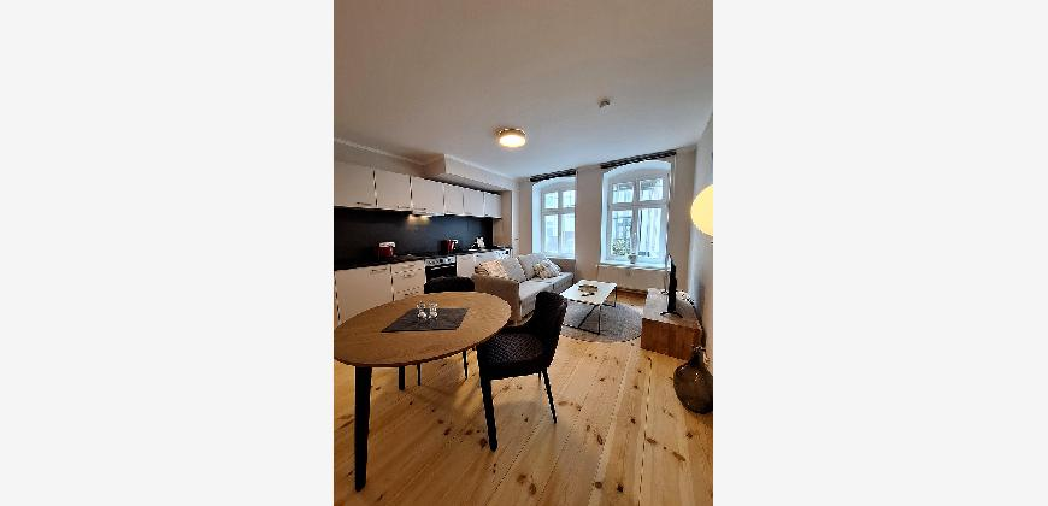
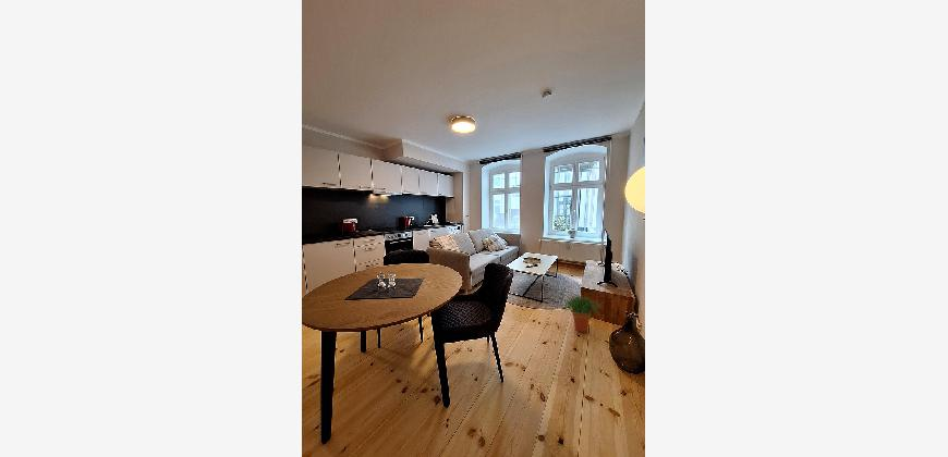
+ potted plant (581, 313)
